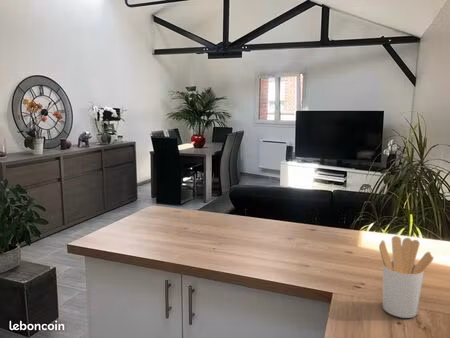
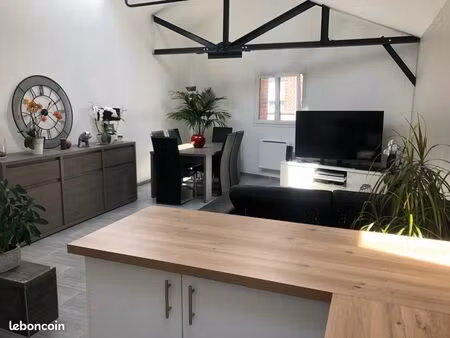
- utensil holder (402, 273)
